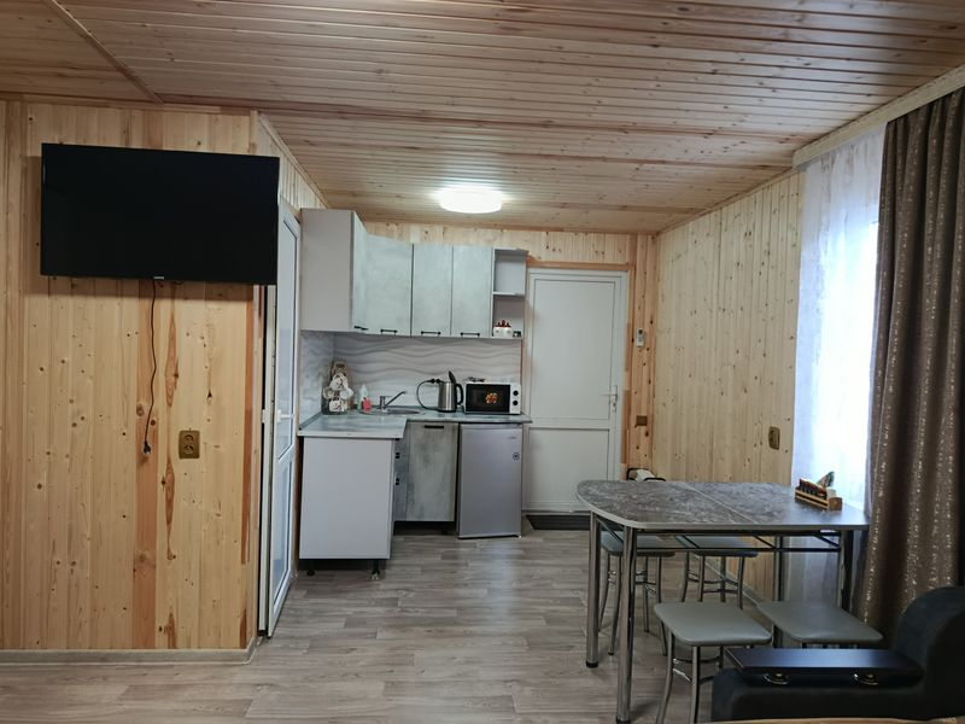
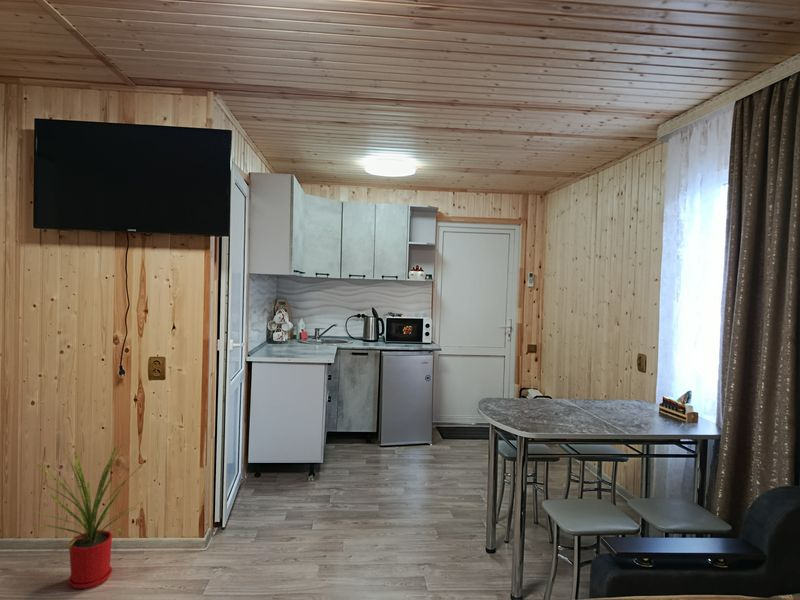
+ house plant (92, 513)
